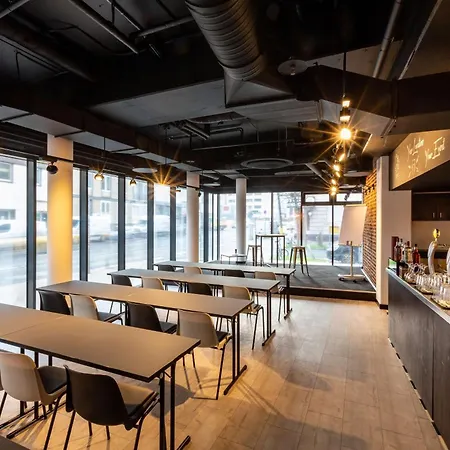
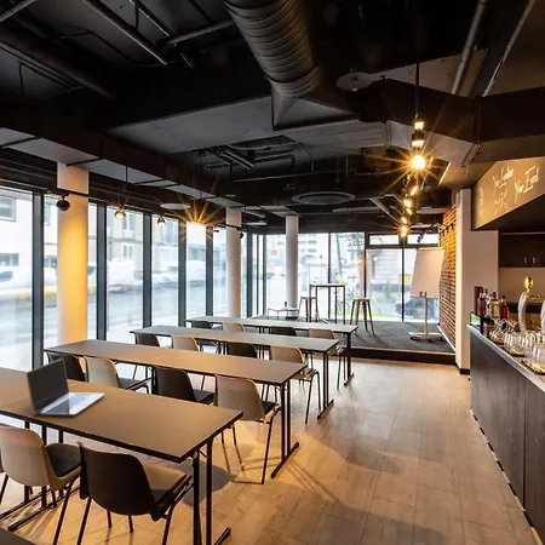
+ laptop (67, 384)
